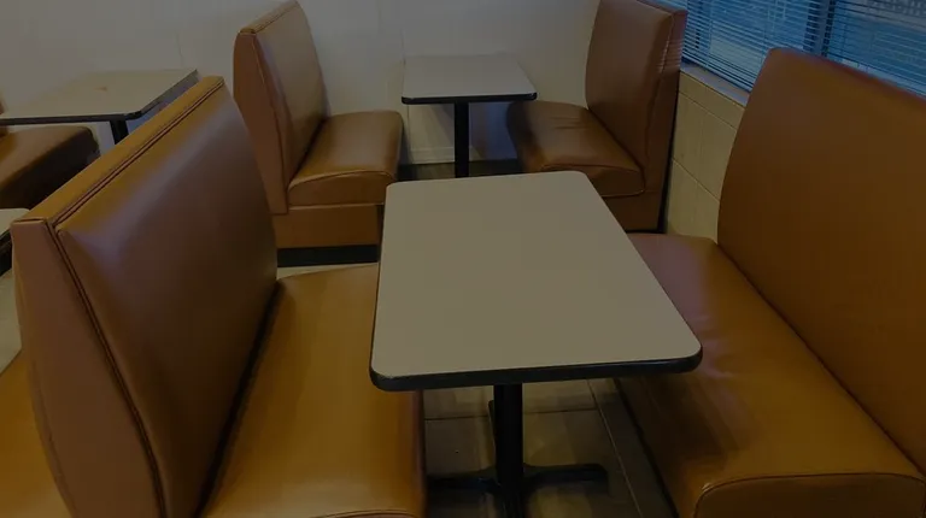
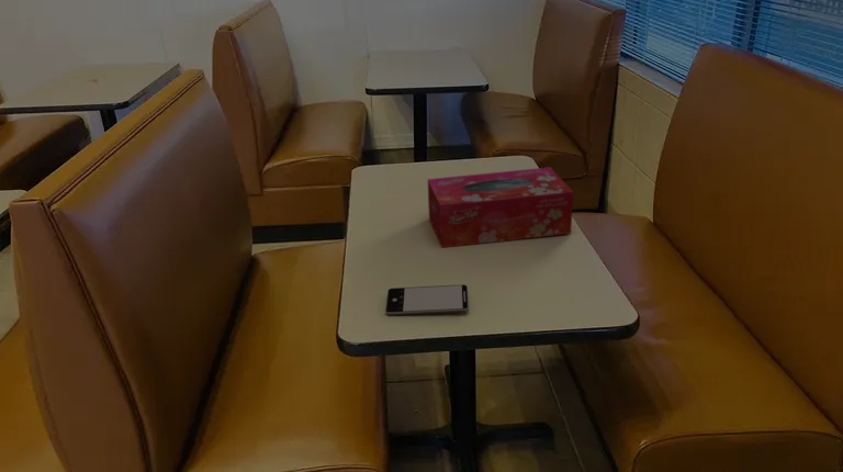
+ smartphone (427, 300)
+ tissue box (497, 205)
